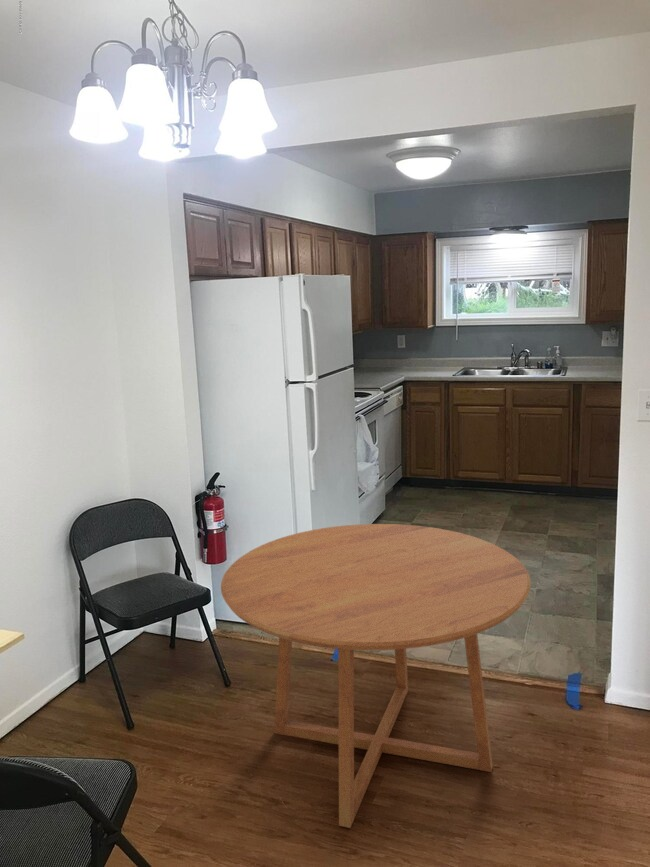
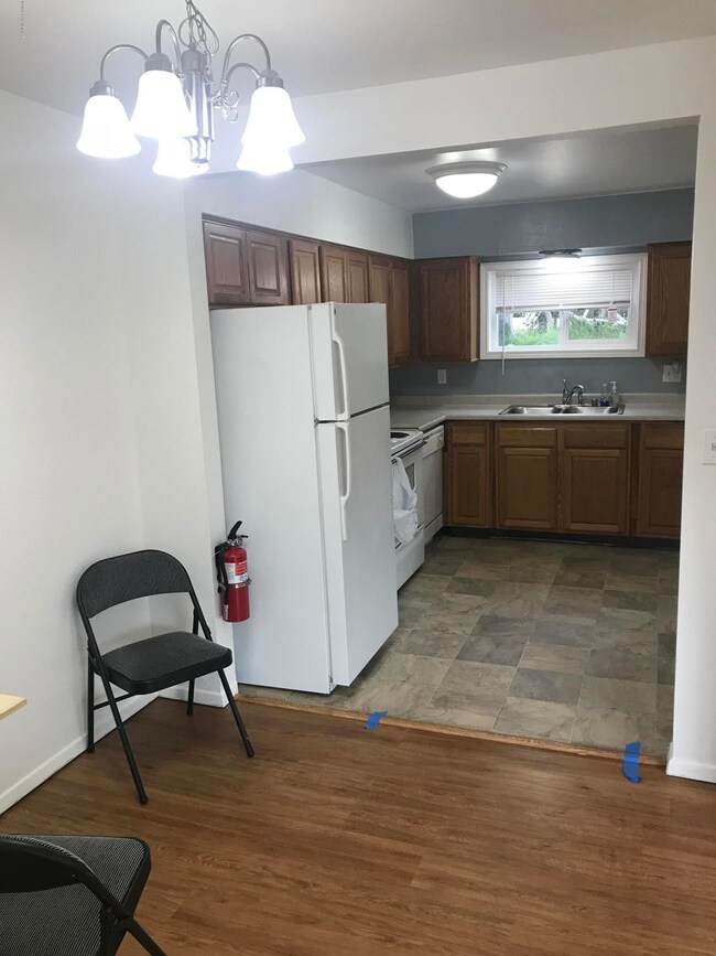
- dining table (375, 649)
